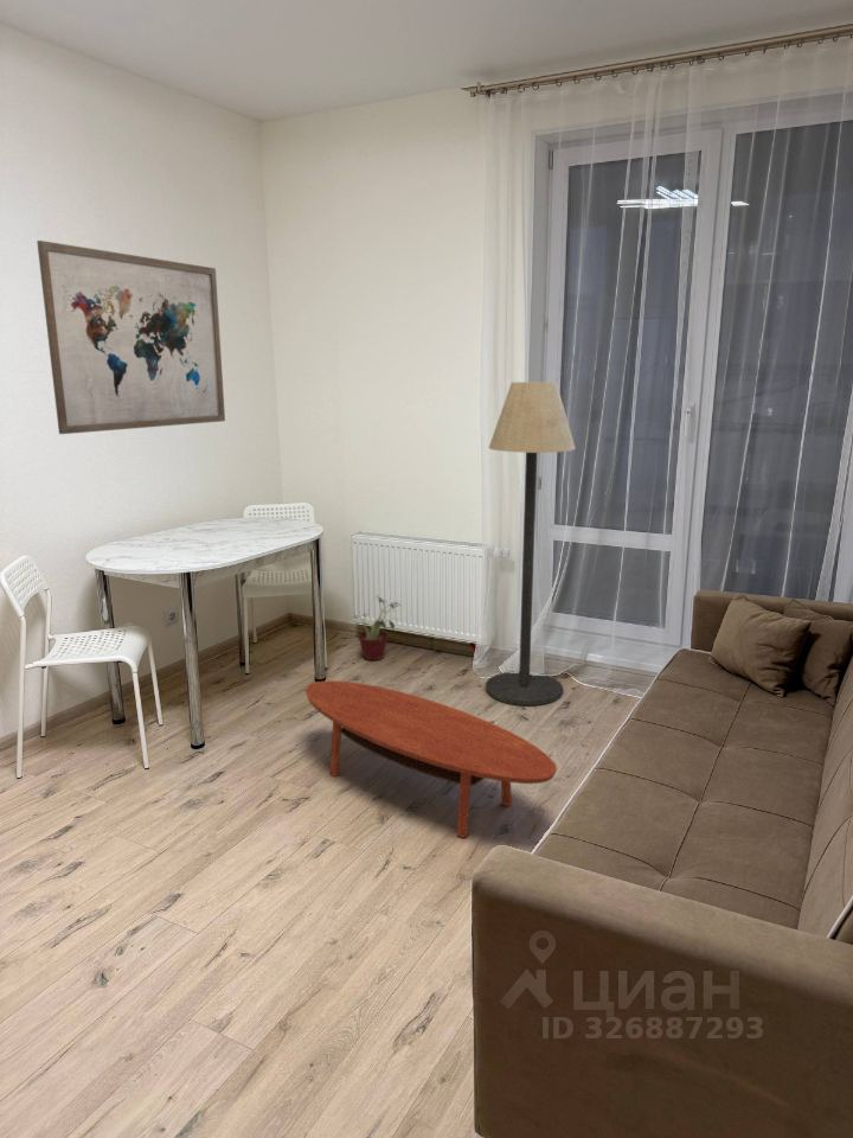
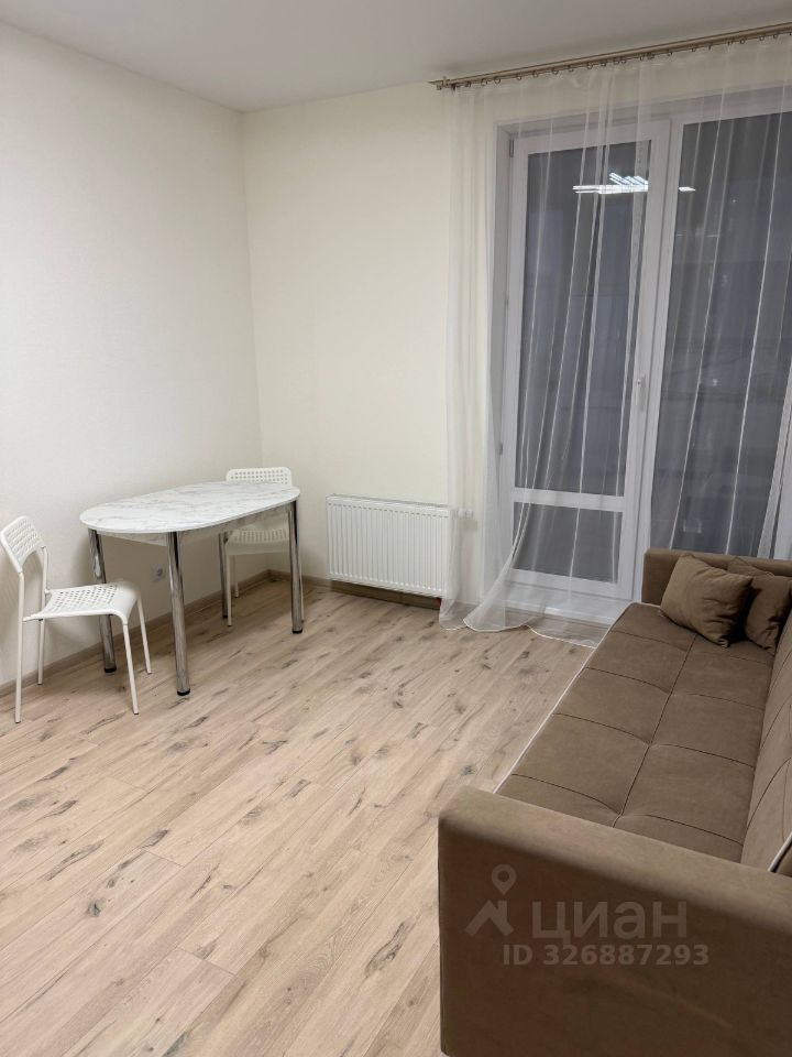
- wall art (143, 343)
- coffee table (417, 755)
- floor lamp (528, 543)
- potted plant (380, 624)
